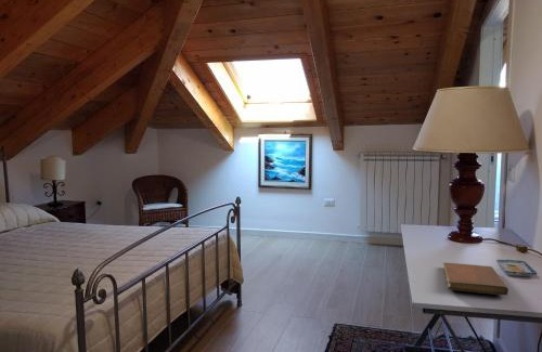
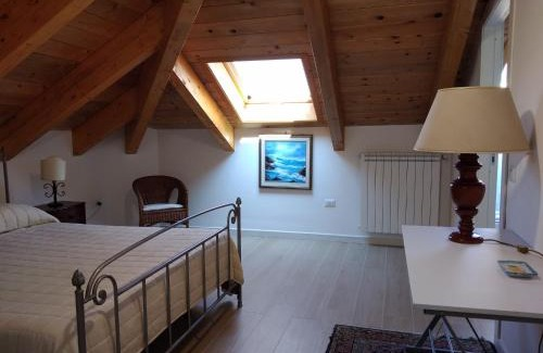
- notebook (472, 276)
